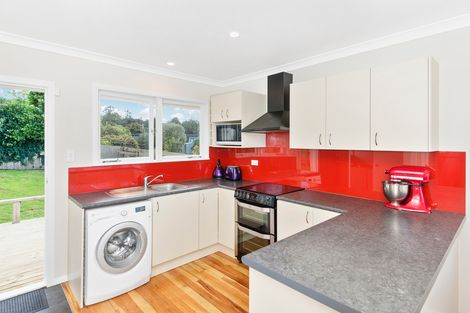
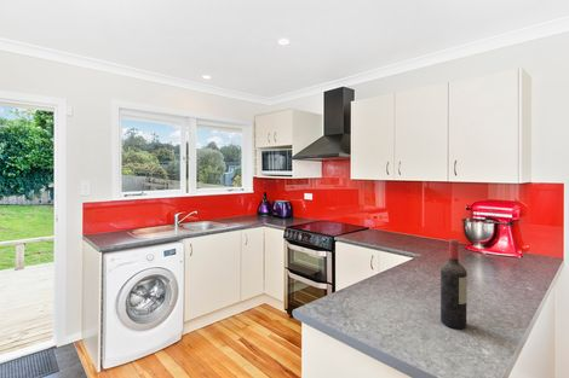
+ wine bottle (453, 281)
